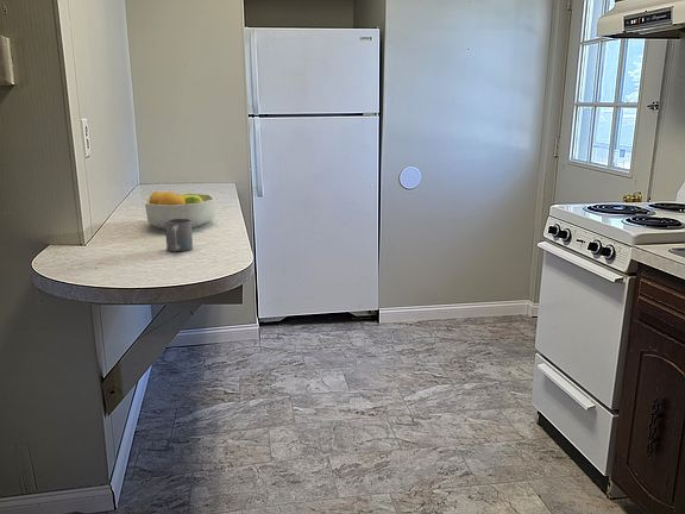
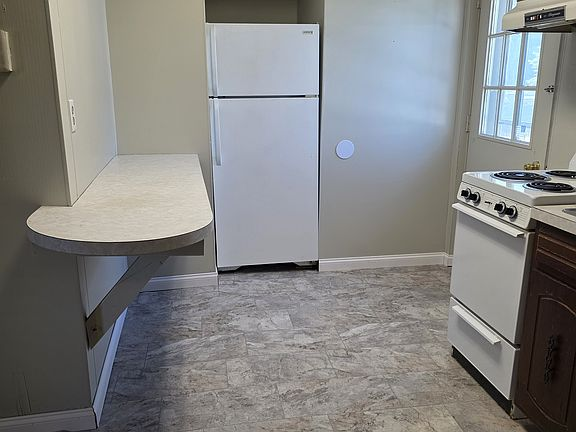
- fruit bowl (180, 206)
- mug (177, 236)
